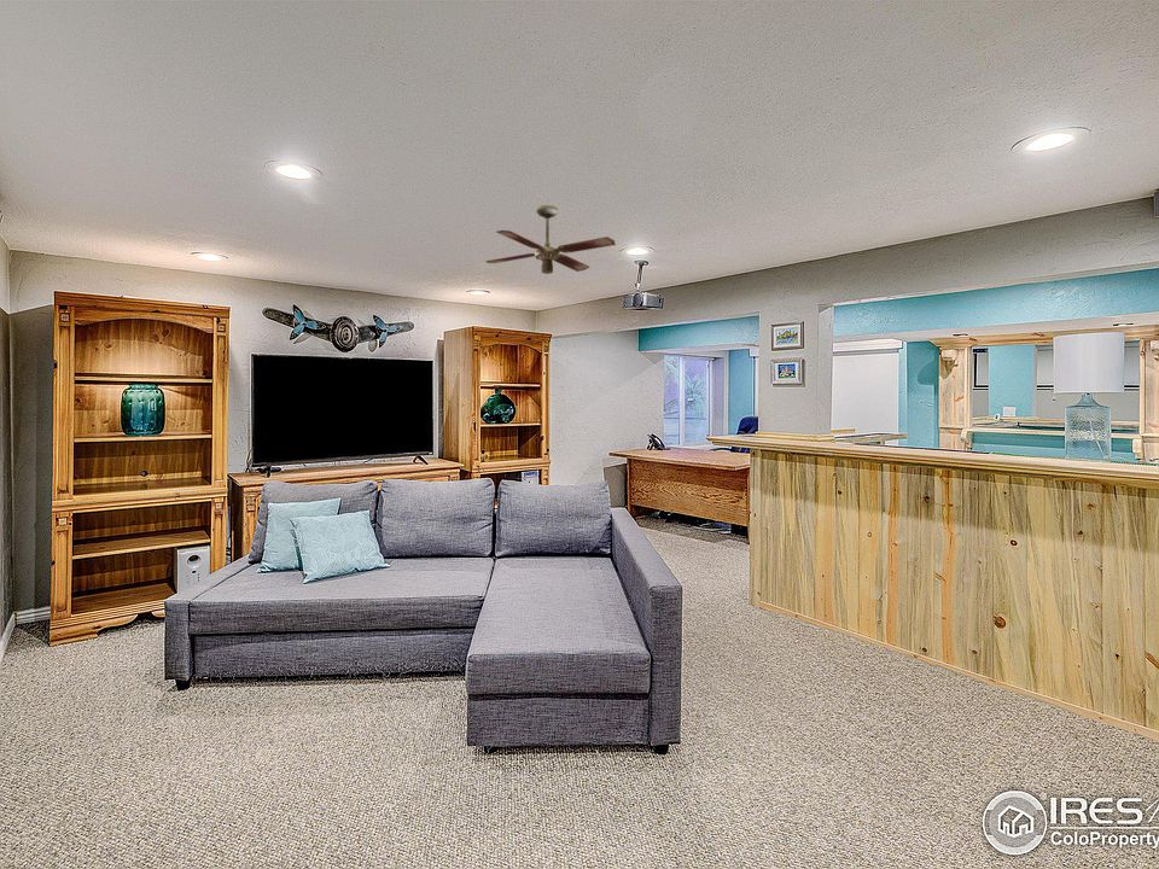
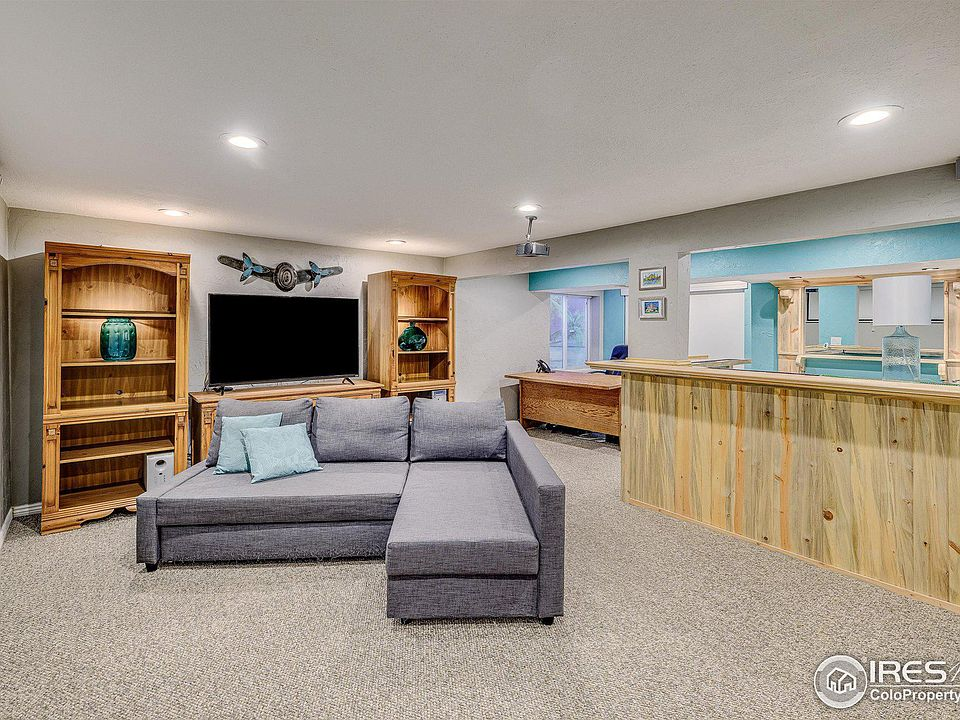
- ceiling fan (547, 241)
